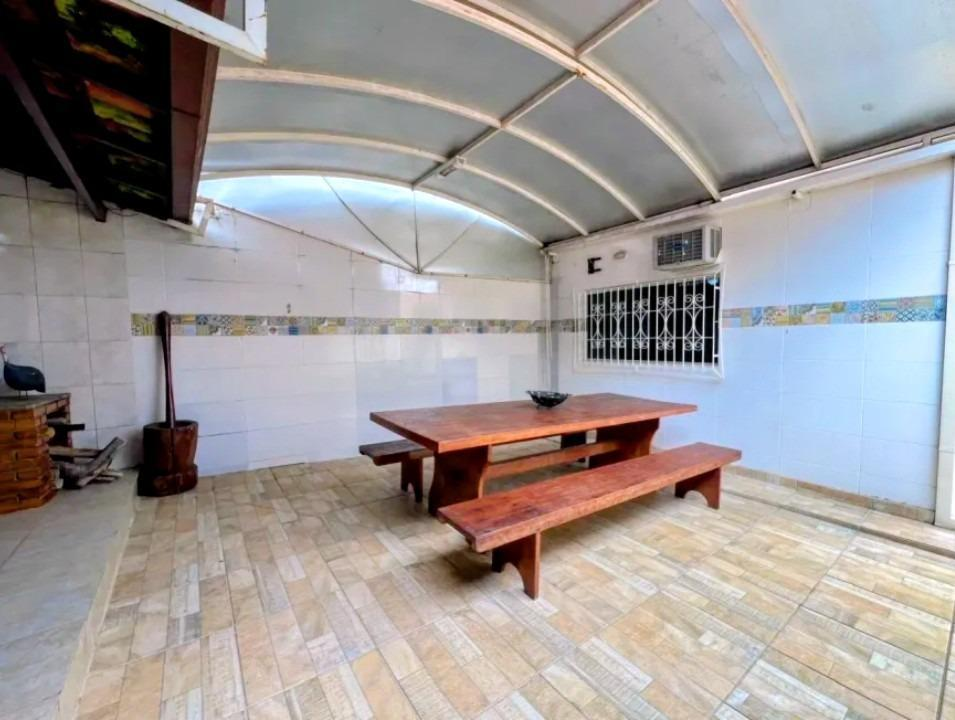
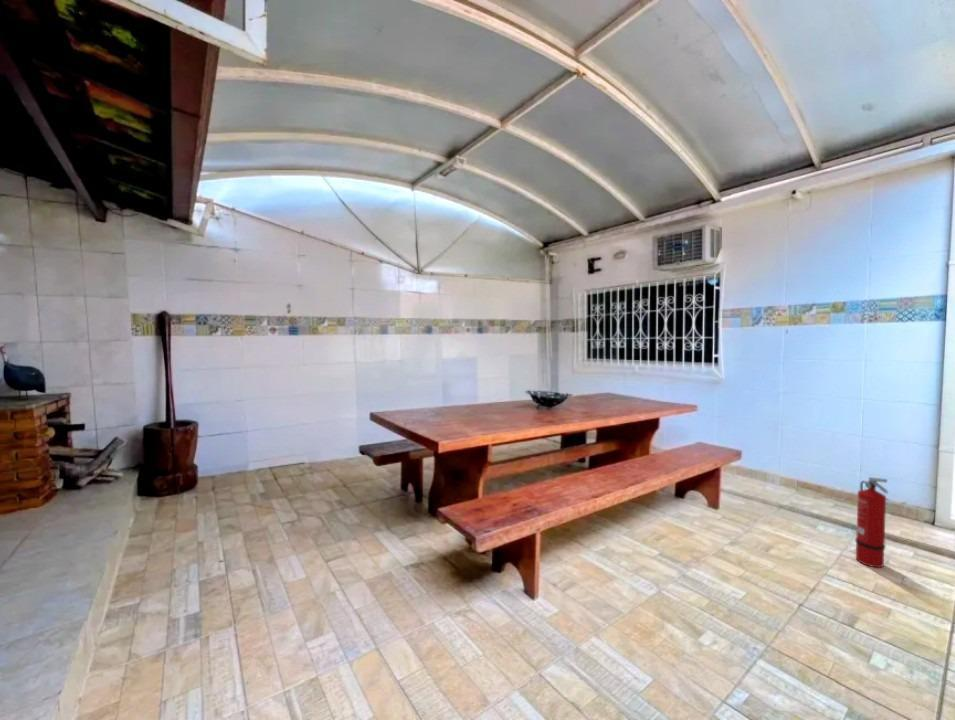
+ fire extinguisher (872, 519)
